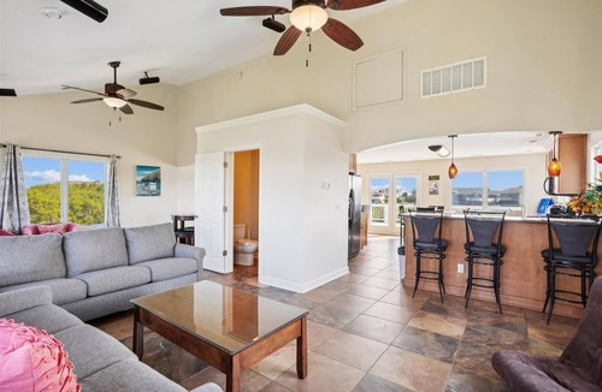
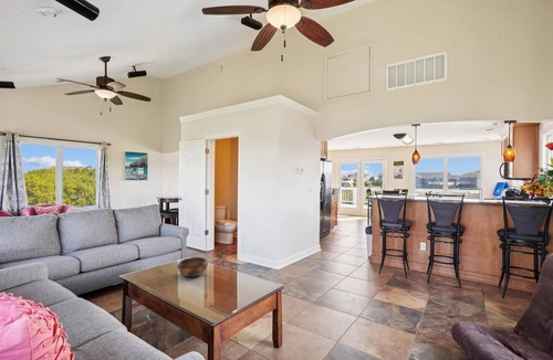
+ decorative bowl (192, 267)
